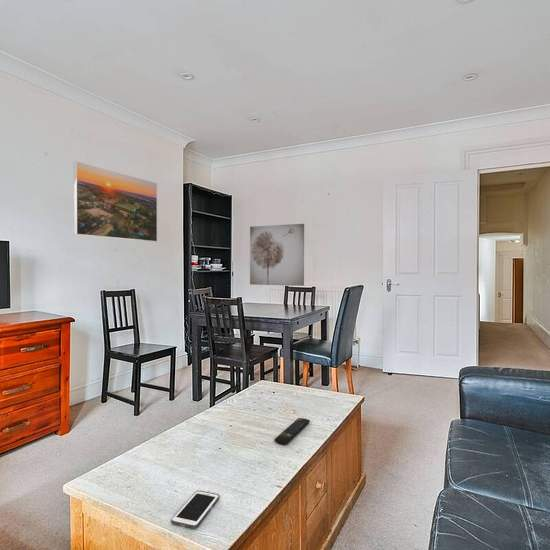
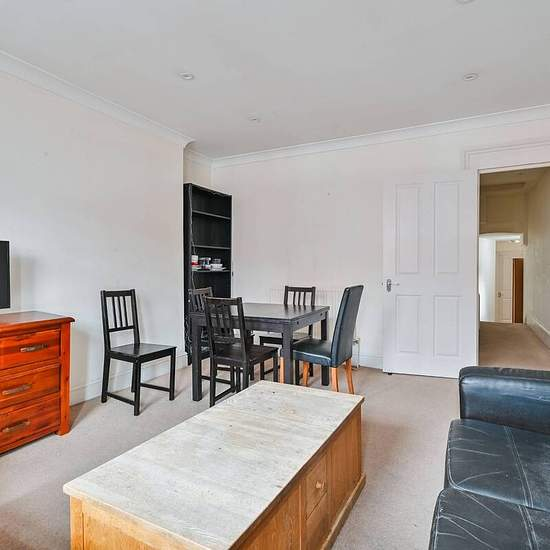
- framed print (120, 205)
- cell phone (196, 508)
- remote control (293, 430)
- wall art (276, 255)
